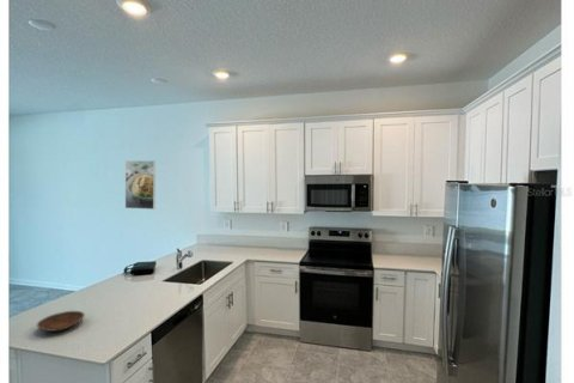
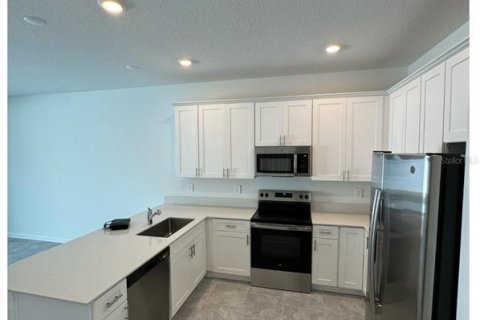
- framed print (140, 184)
- bowl (61, 322)
